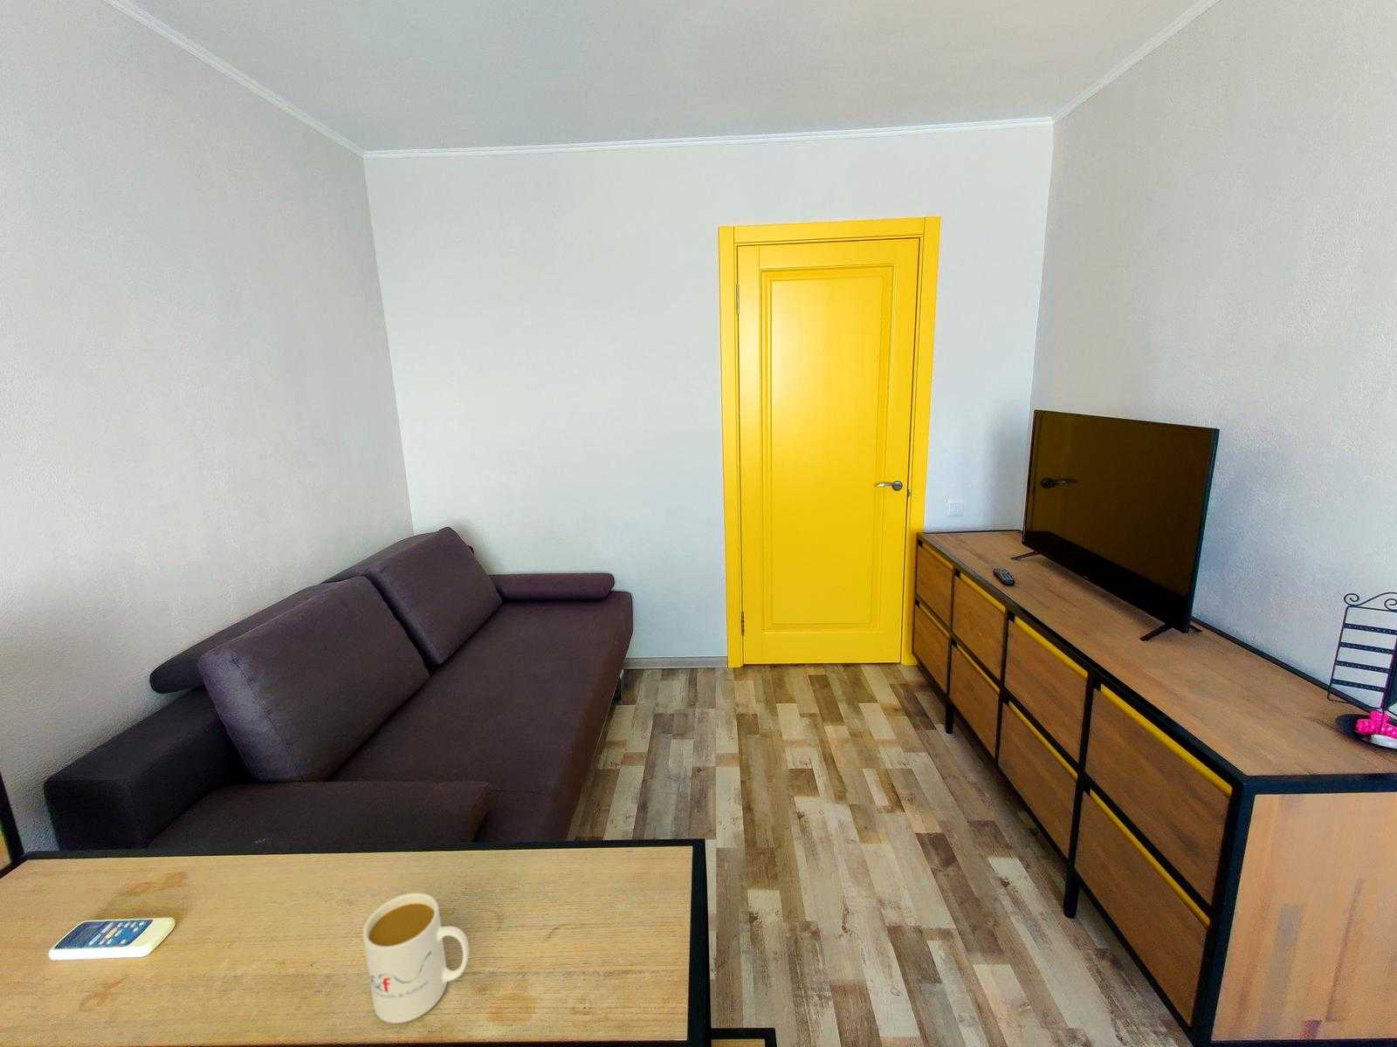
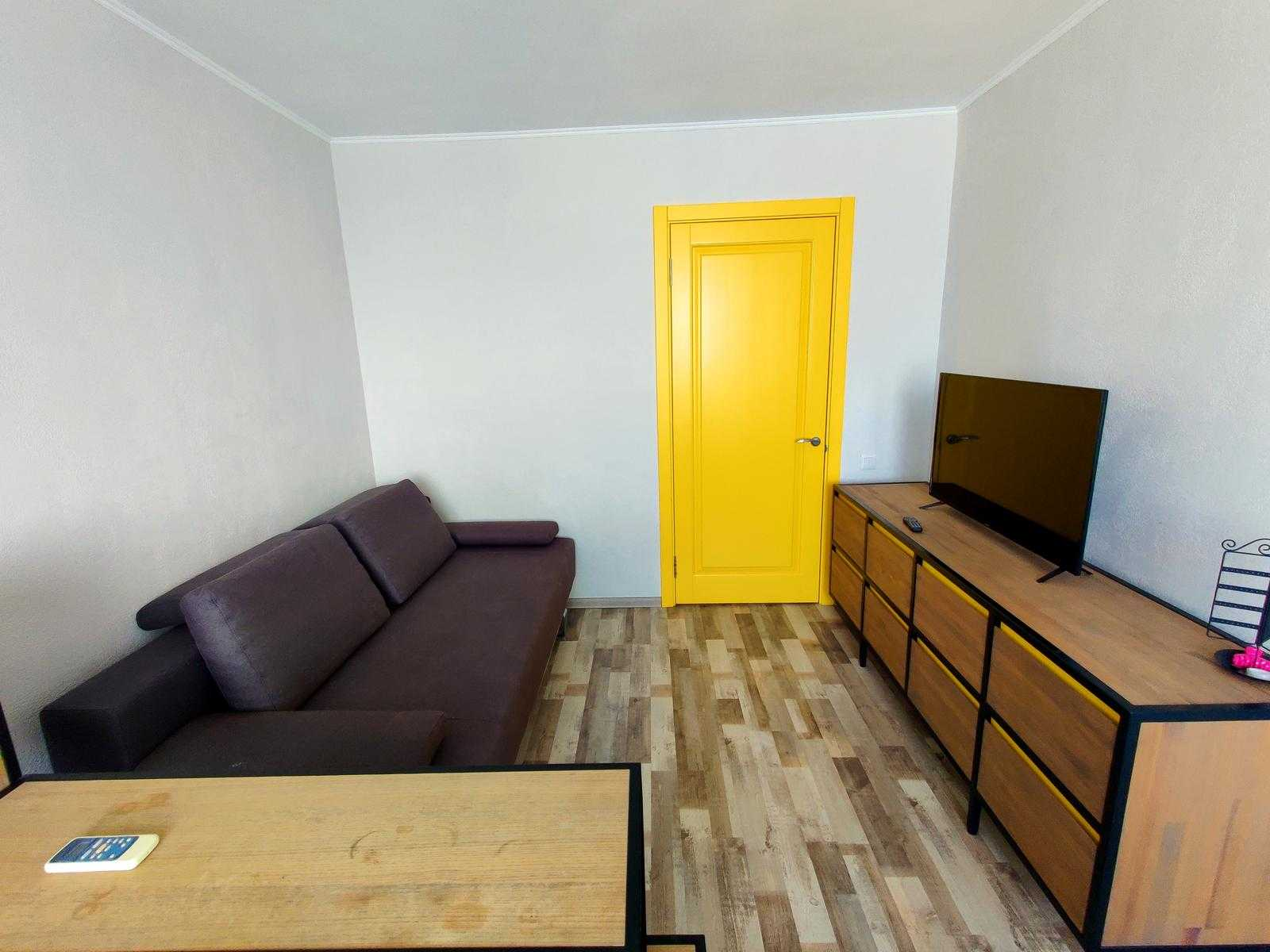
- mug (420, 956)
